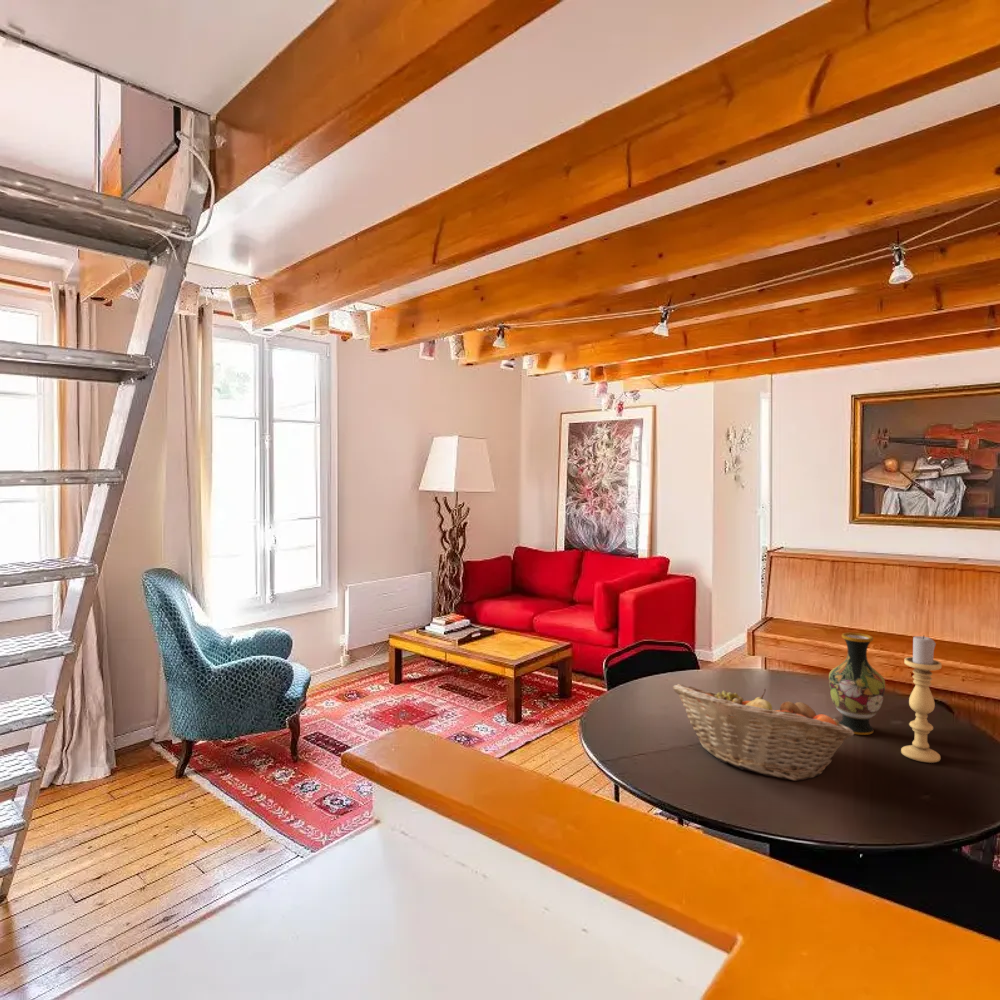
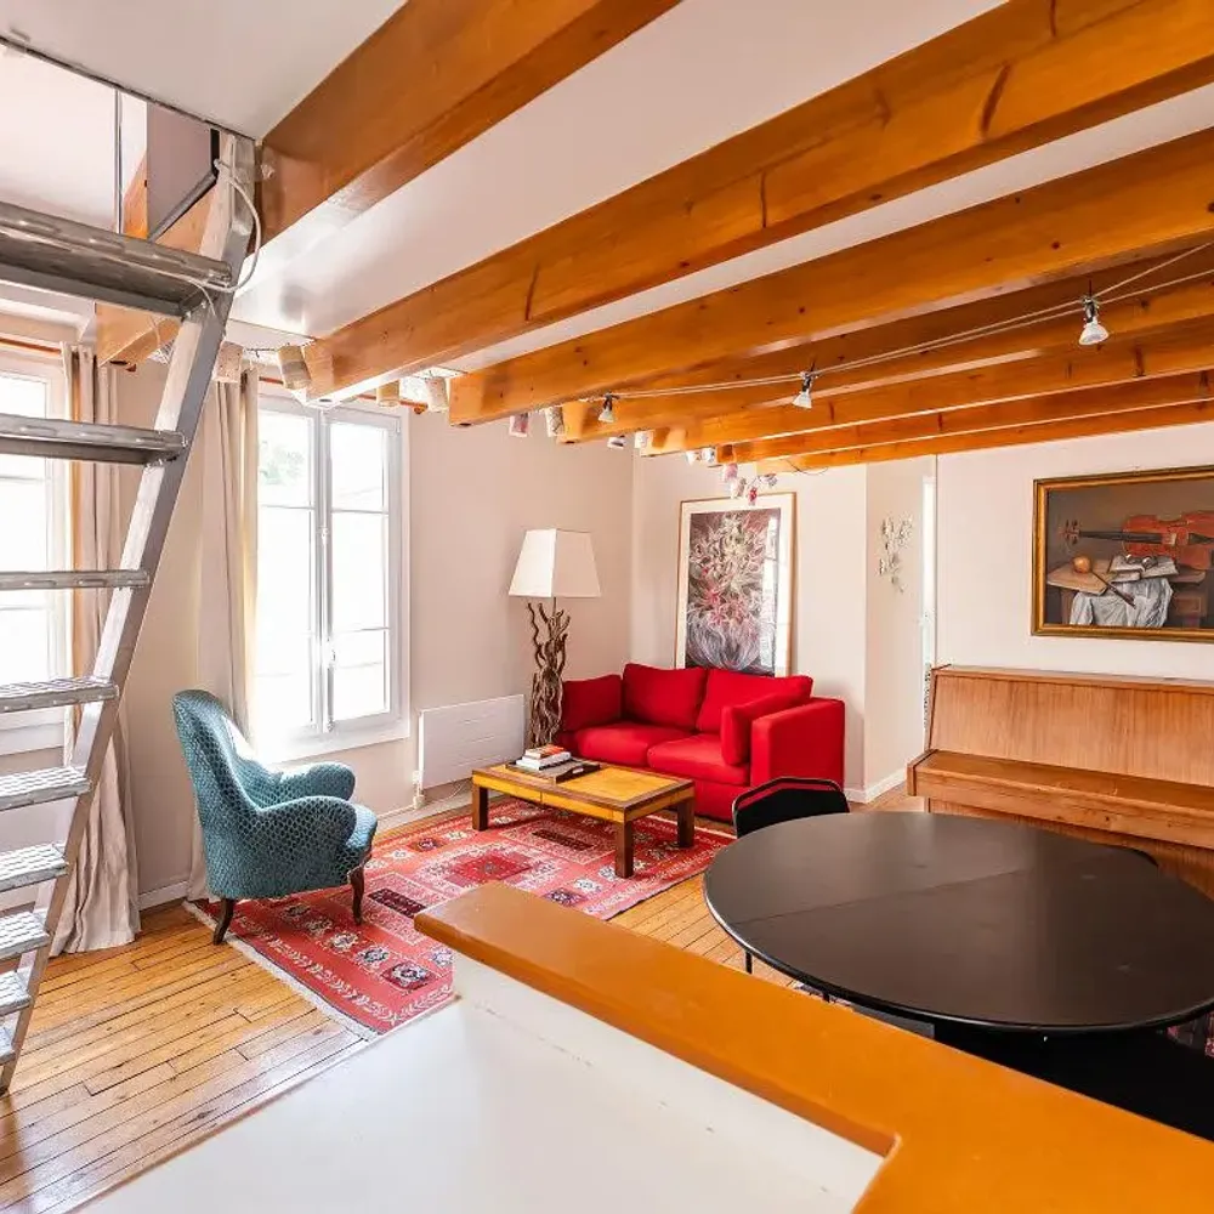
- candle holder (921, 695)
- vase (856, 682)
- fruit basket (757, 721)
